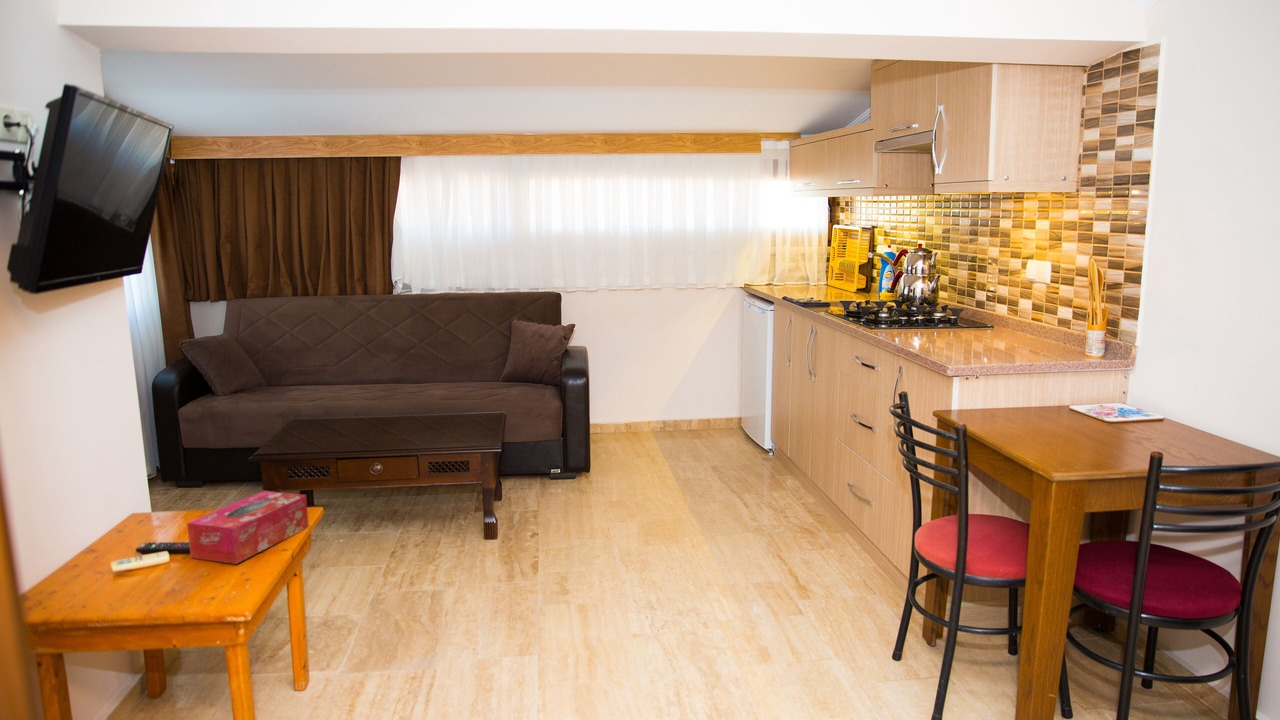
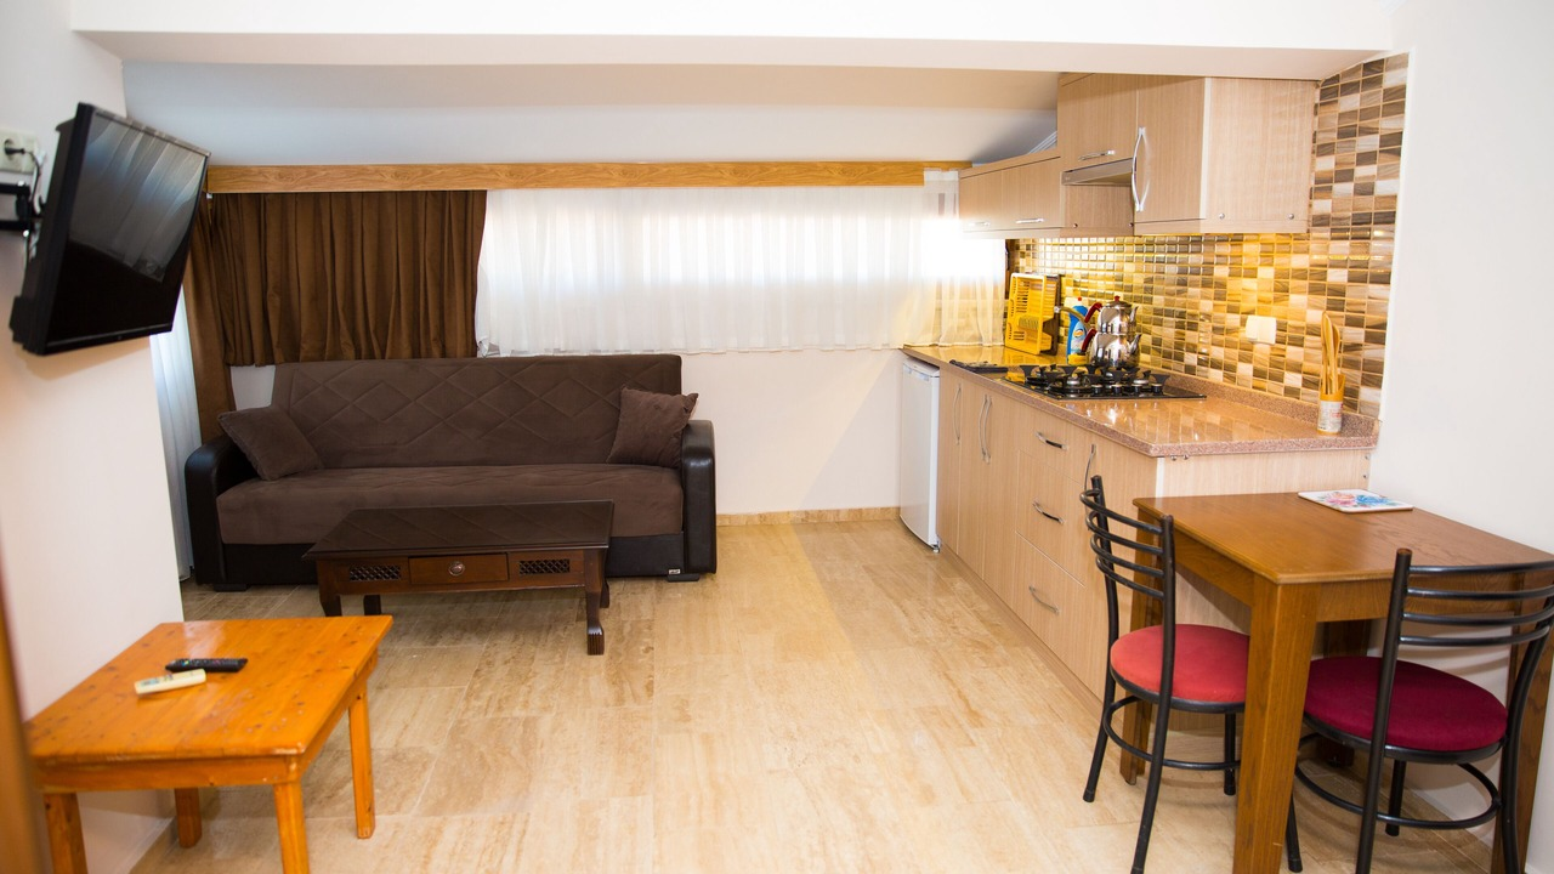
- tissue box (250, 525)
